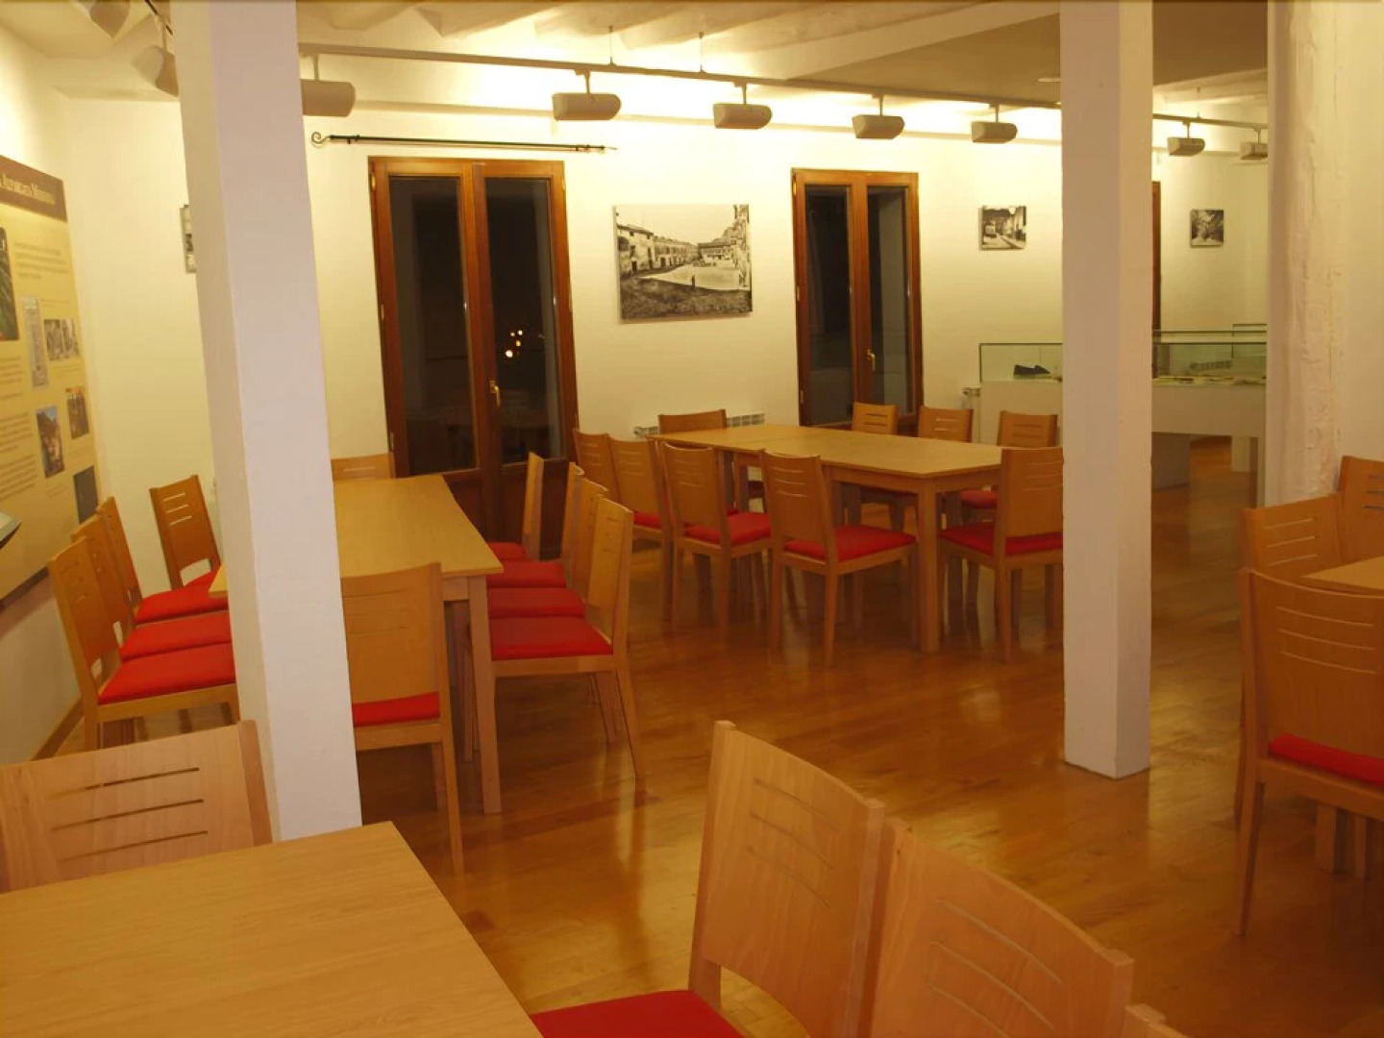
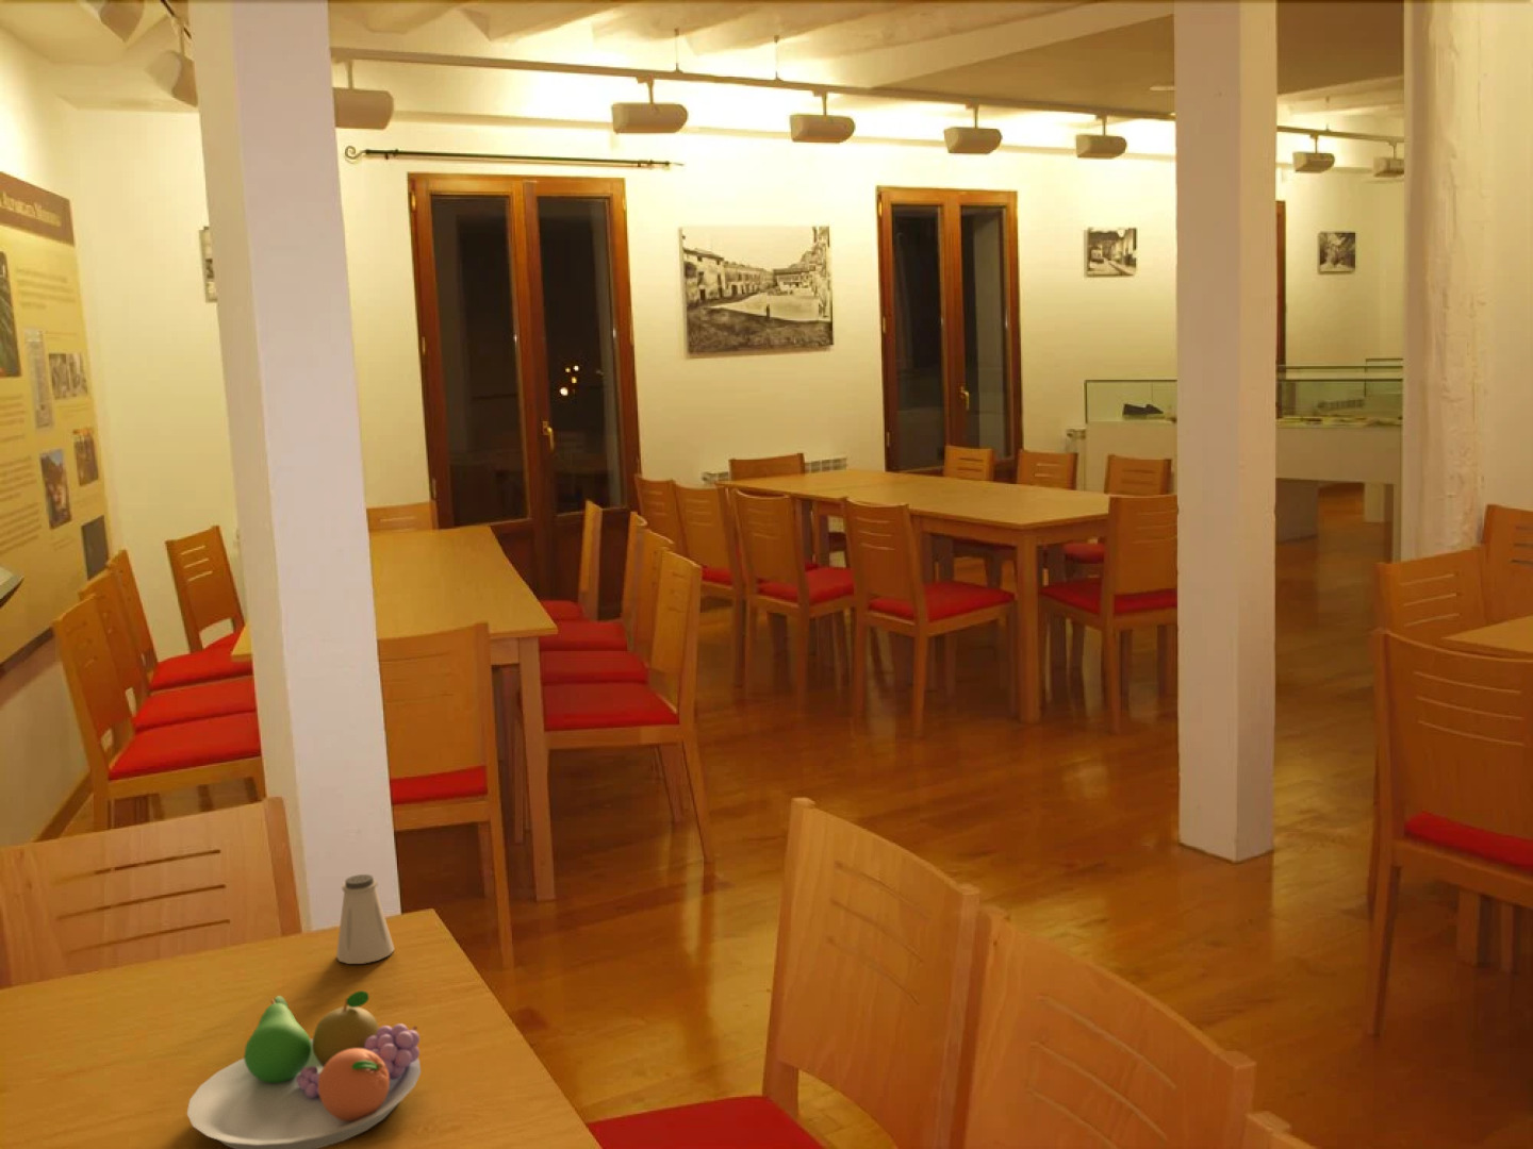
+ saltshaker (362, 915)
+ fruit bowl (305, 1061)
